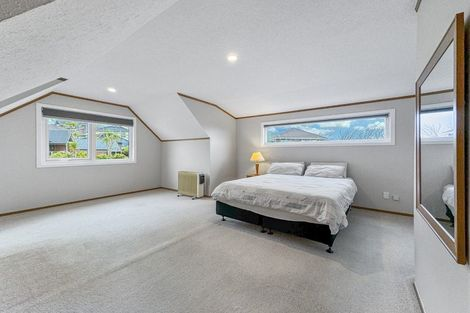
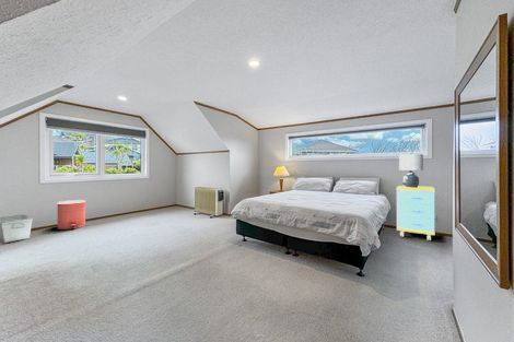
+ storage bin (13, 227)
+ lamp (410, 169)
+ storage cabinet (414, 211)
+ trash can (71, 213)
